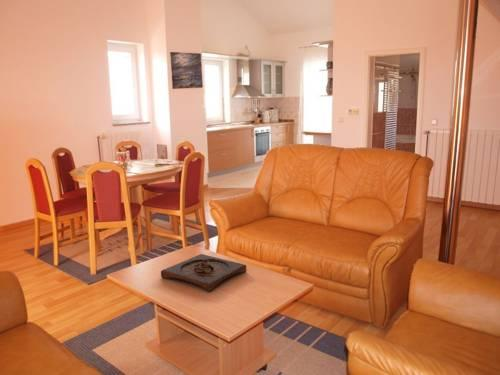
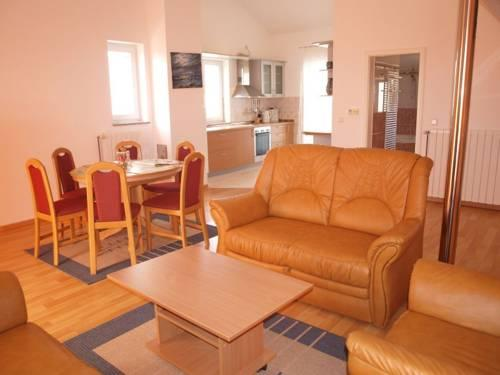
- wooden tray (204, 266)
